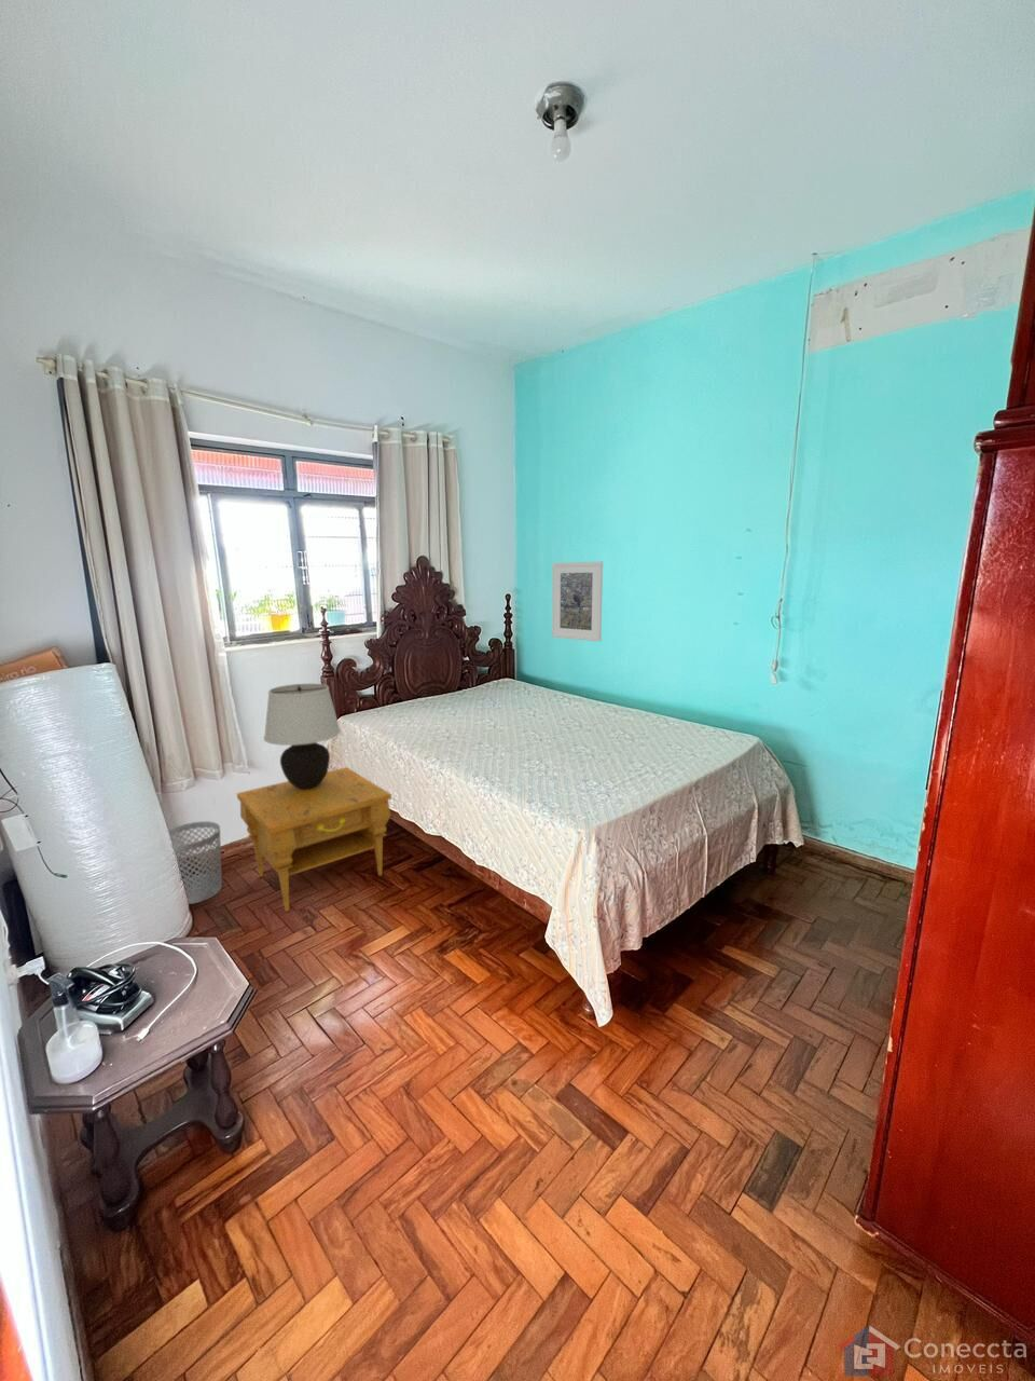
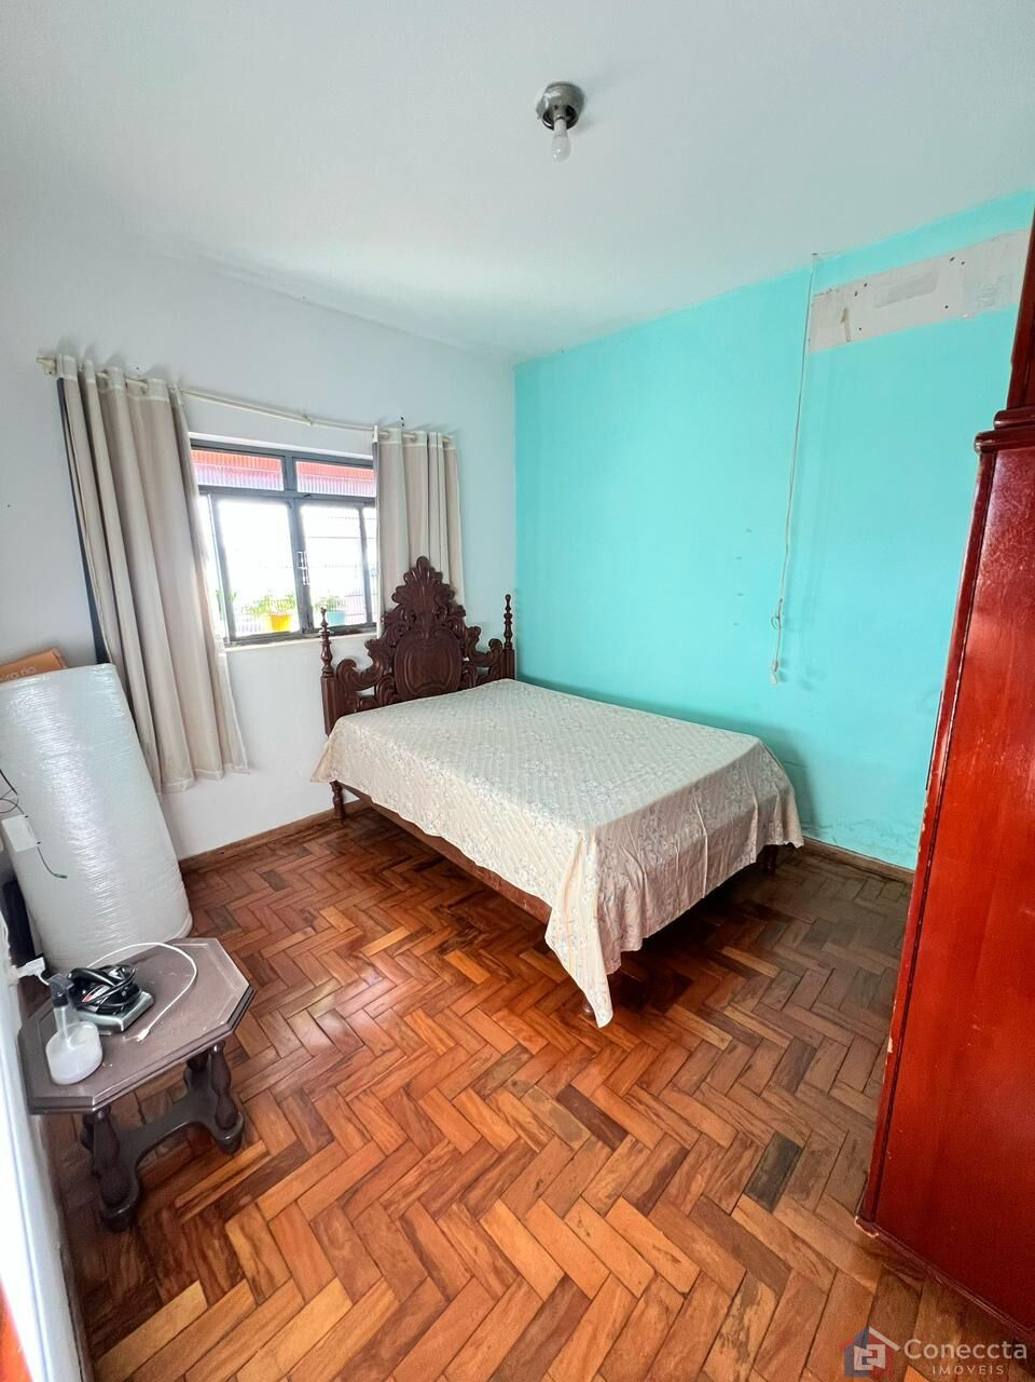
- nightstand (317, 835)
- wastebasket (194, 862)
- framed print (576, 601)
- table lamp (303, 737)
